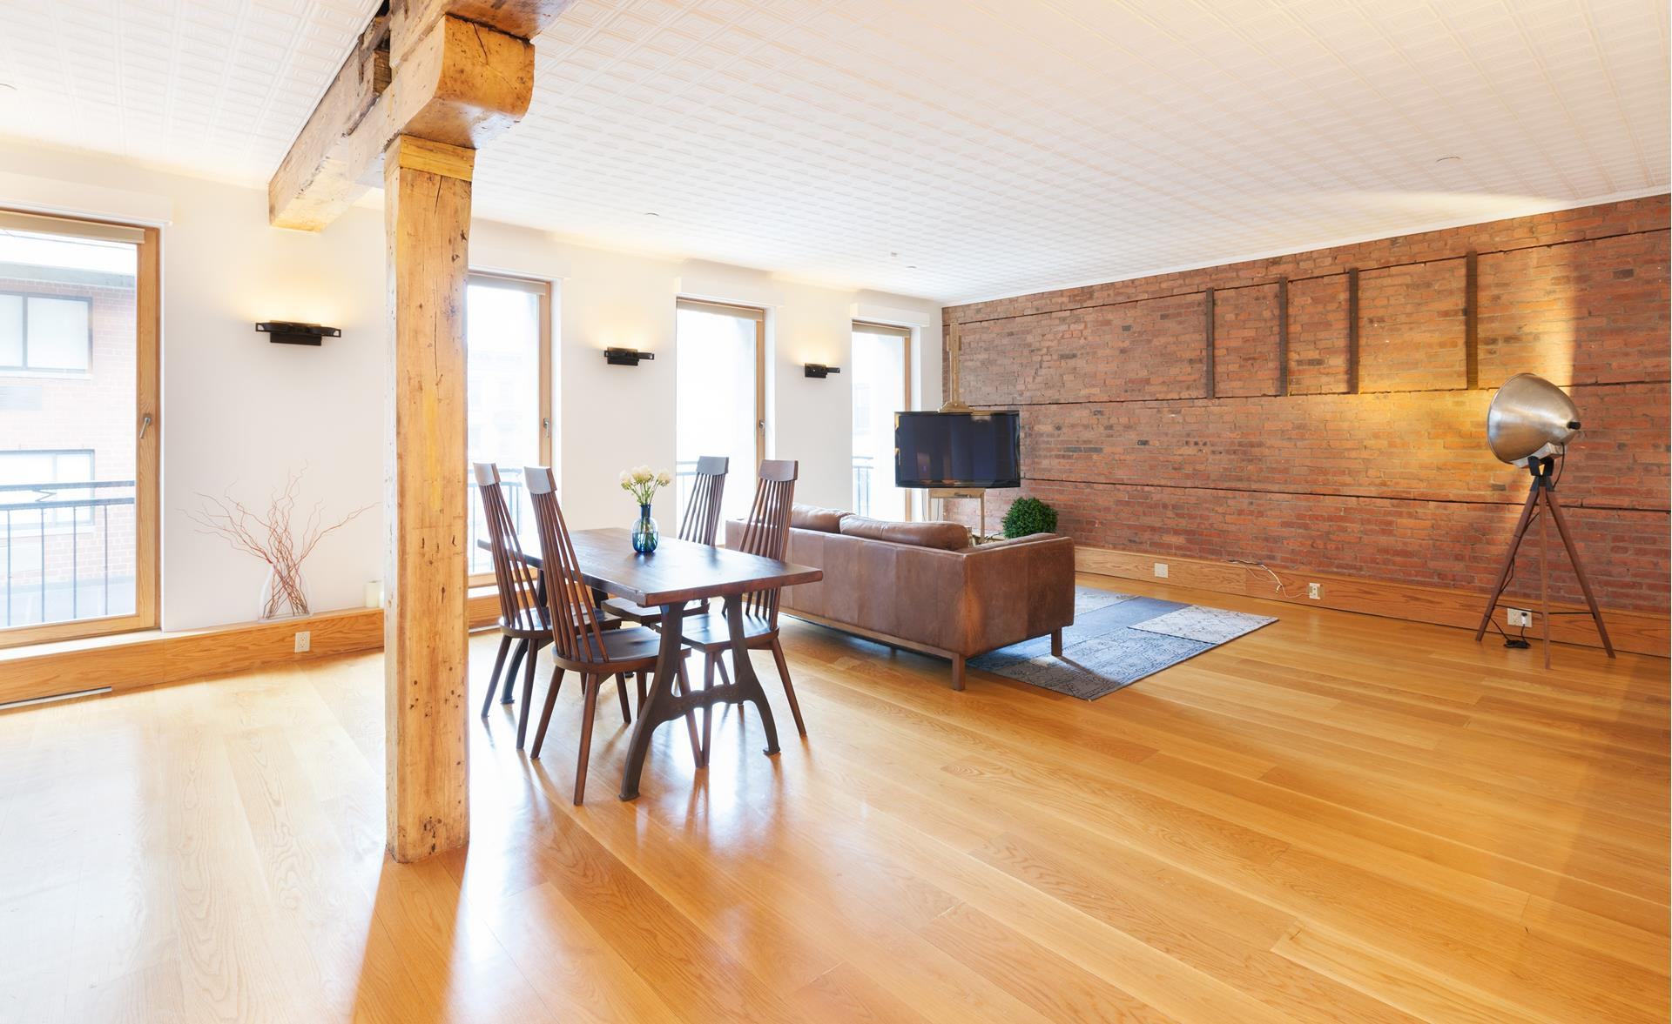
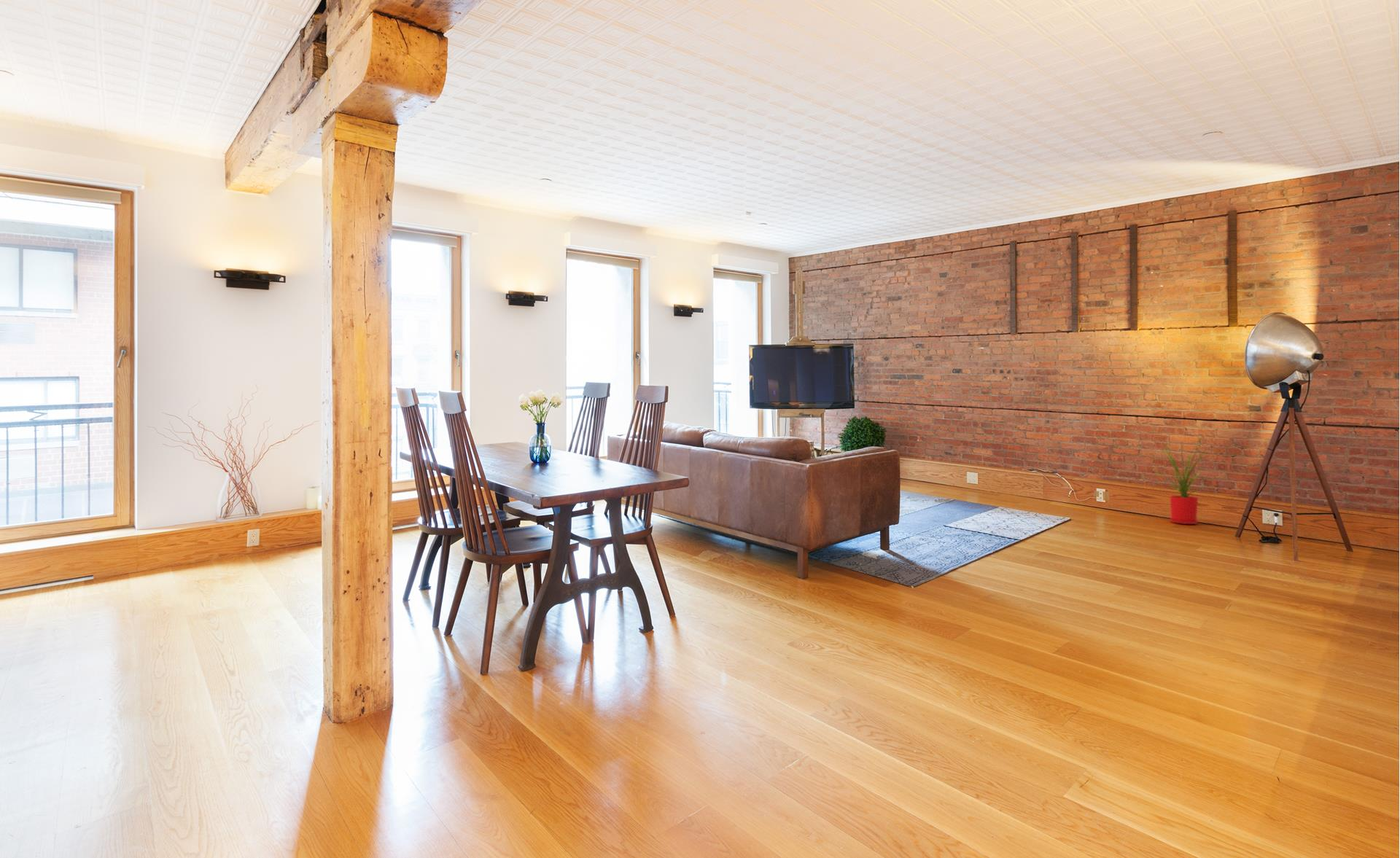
+ house plant (1184, 480)
